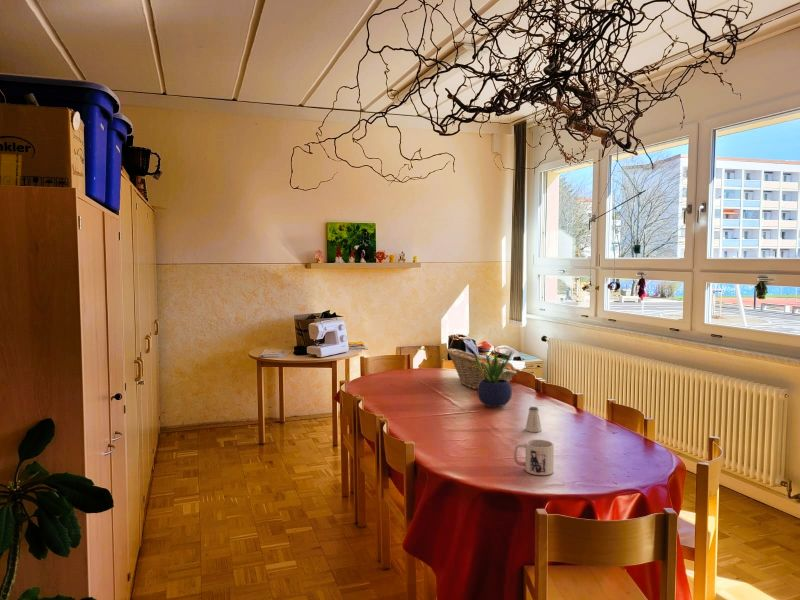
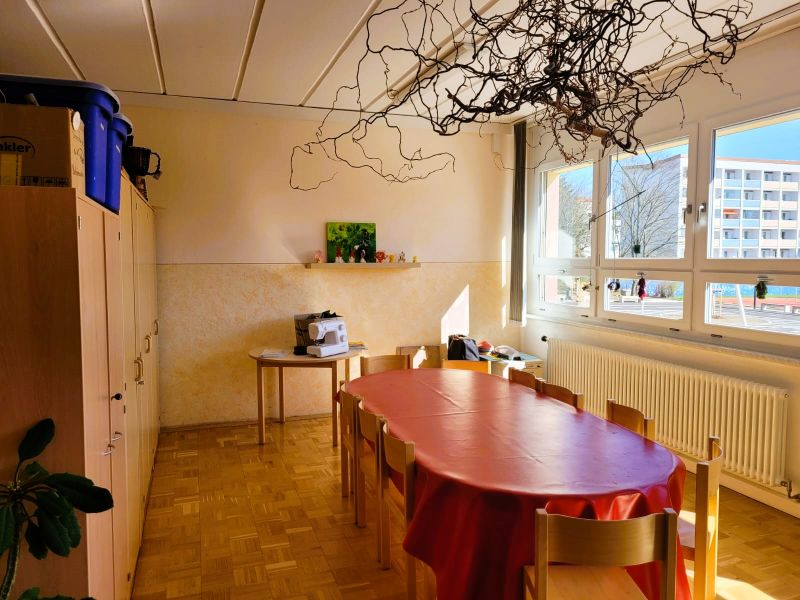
- saltshaker (533, 418)
- mug (533, 456)
- fruit basket (481, 366)
- potted plant (493, 378)
